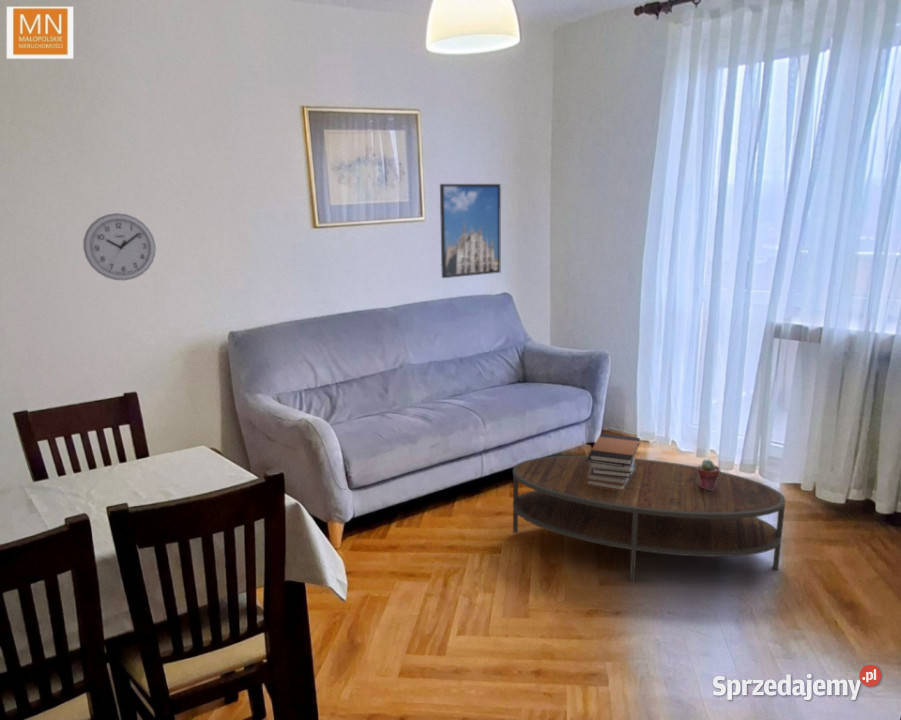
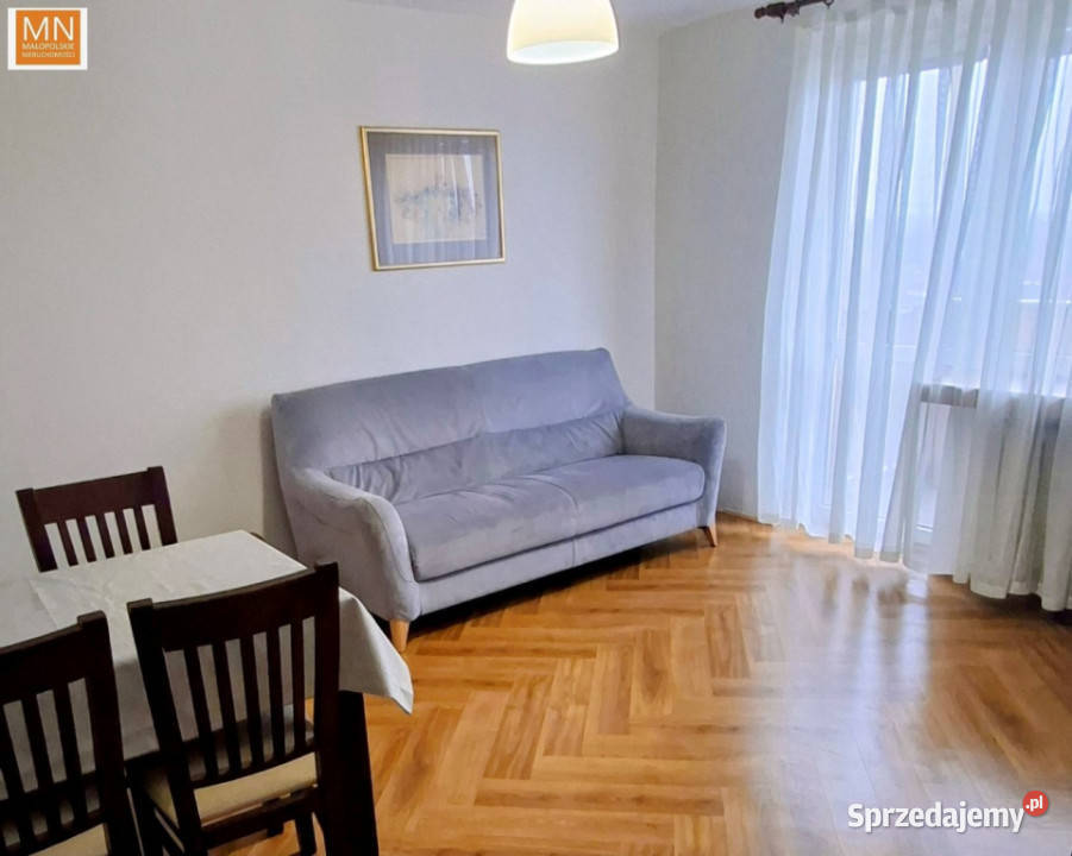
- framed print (471, 230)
- potted succulent (708, 472)
- book stack (613, 460)
- coffee table (639, 516)
- wall clock (120, 247)
